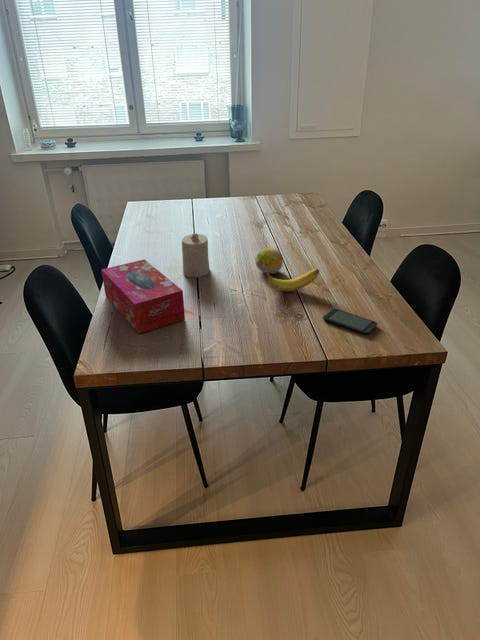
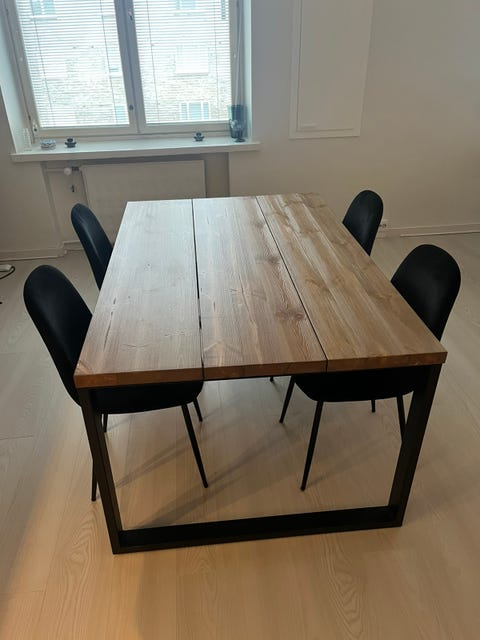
- banana (292, 279)
- tissue box (141, 293)
- candle (195, 252)
- fruit (268, 259)
- smartphone (349, 321)
